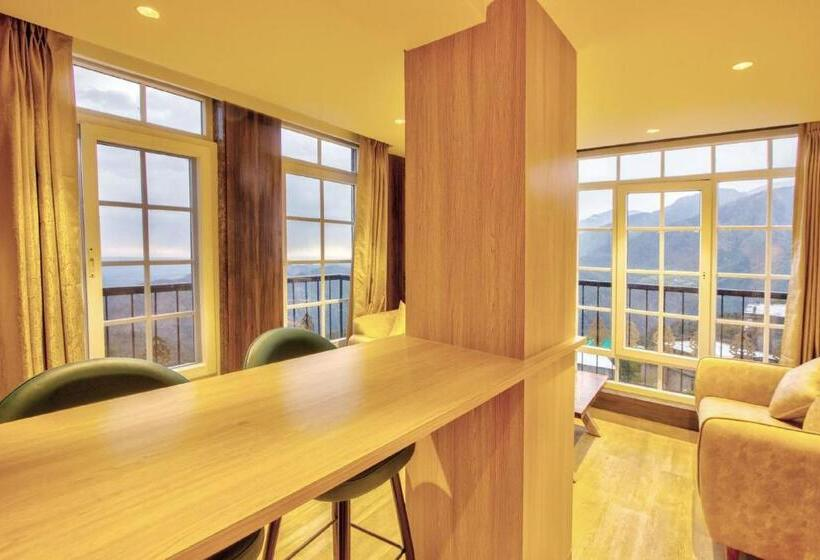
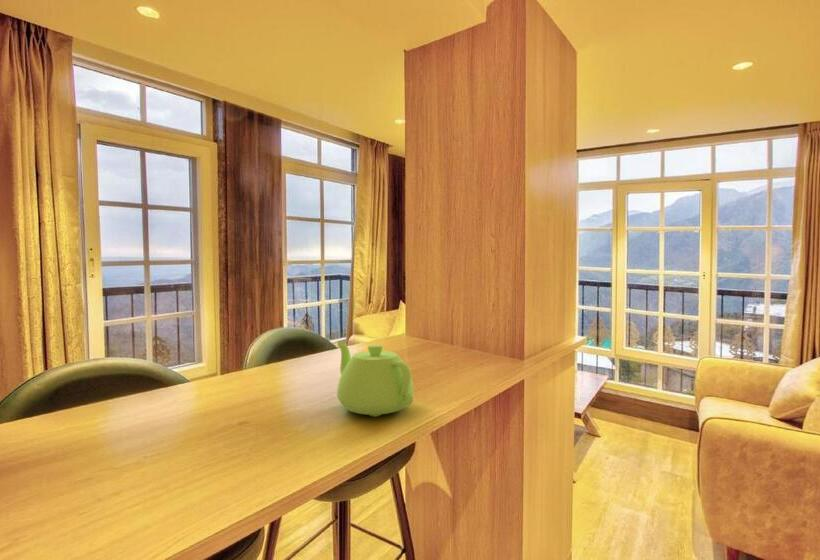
+ teapot (372, 375)
